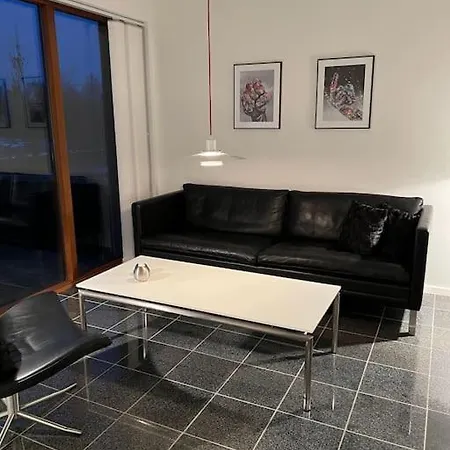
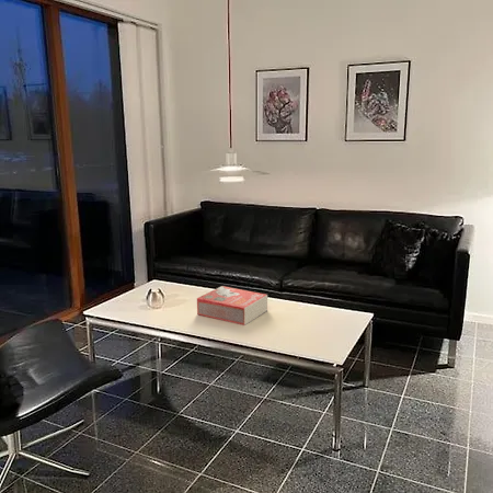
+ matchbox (232, 303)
